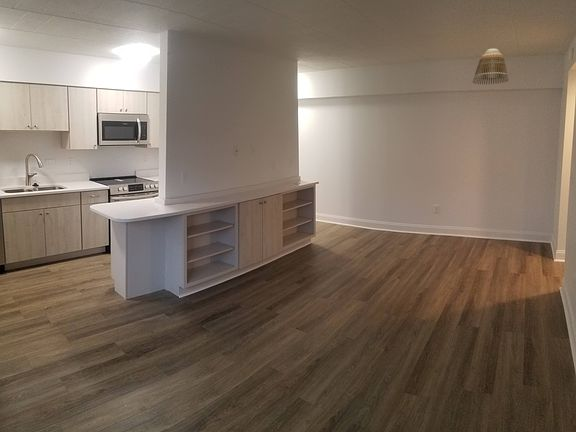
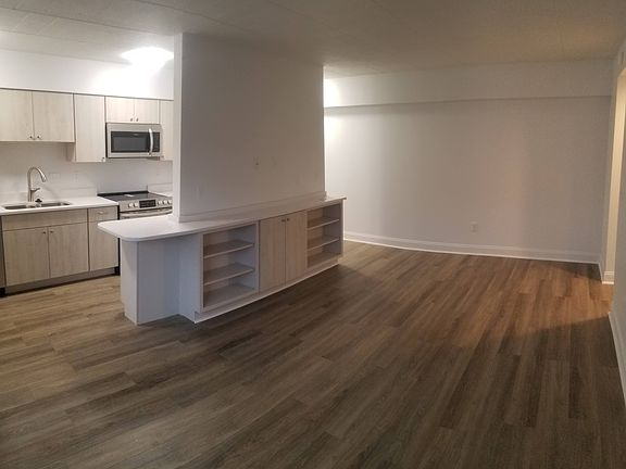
- lamp shade (491, 66)
